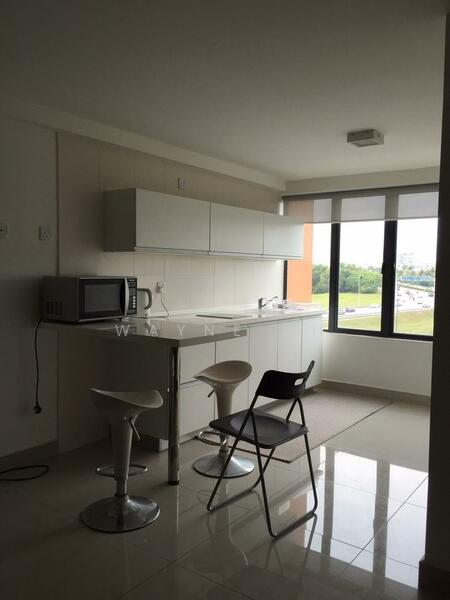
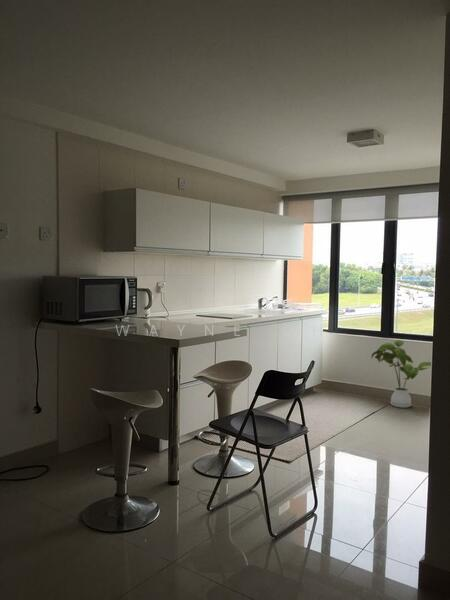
+ house plant (399, 374)
